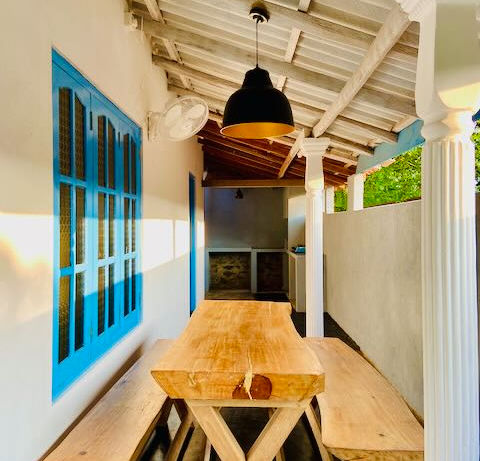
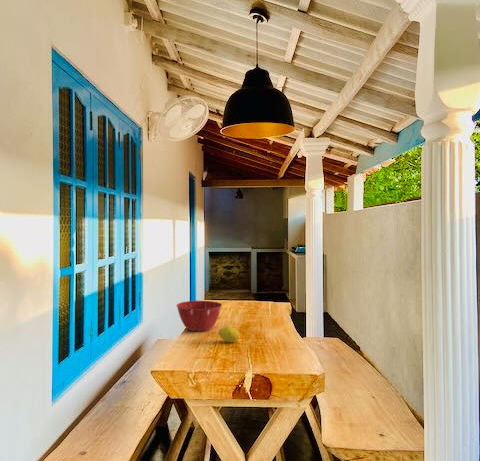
+ fruit (228, 334)
+ mixing bowl (199, 316)
